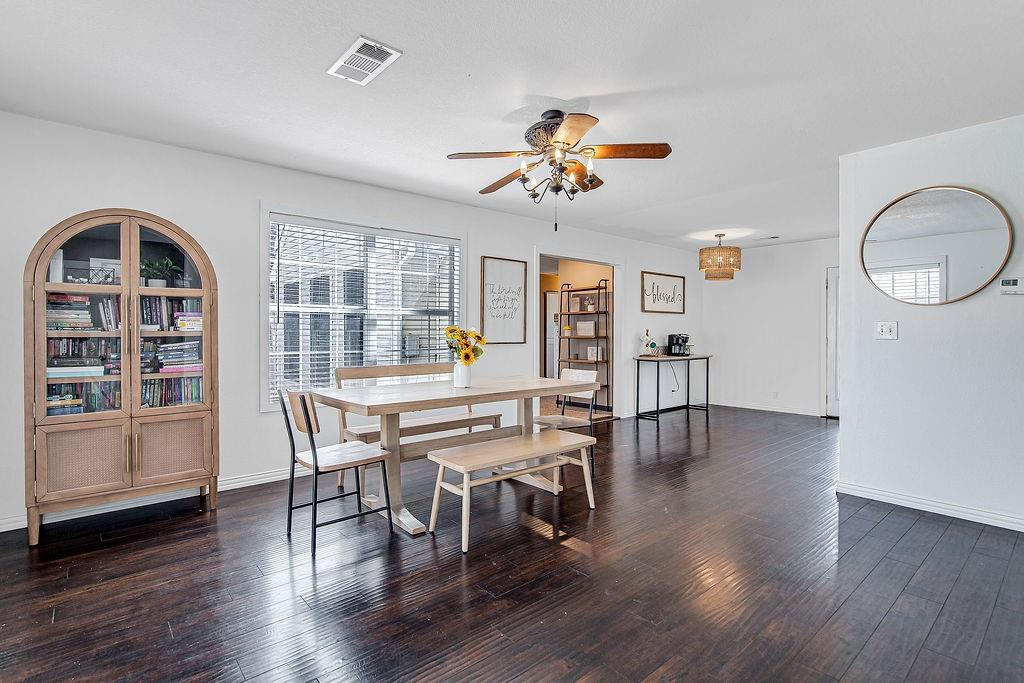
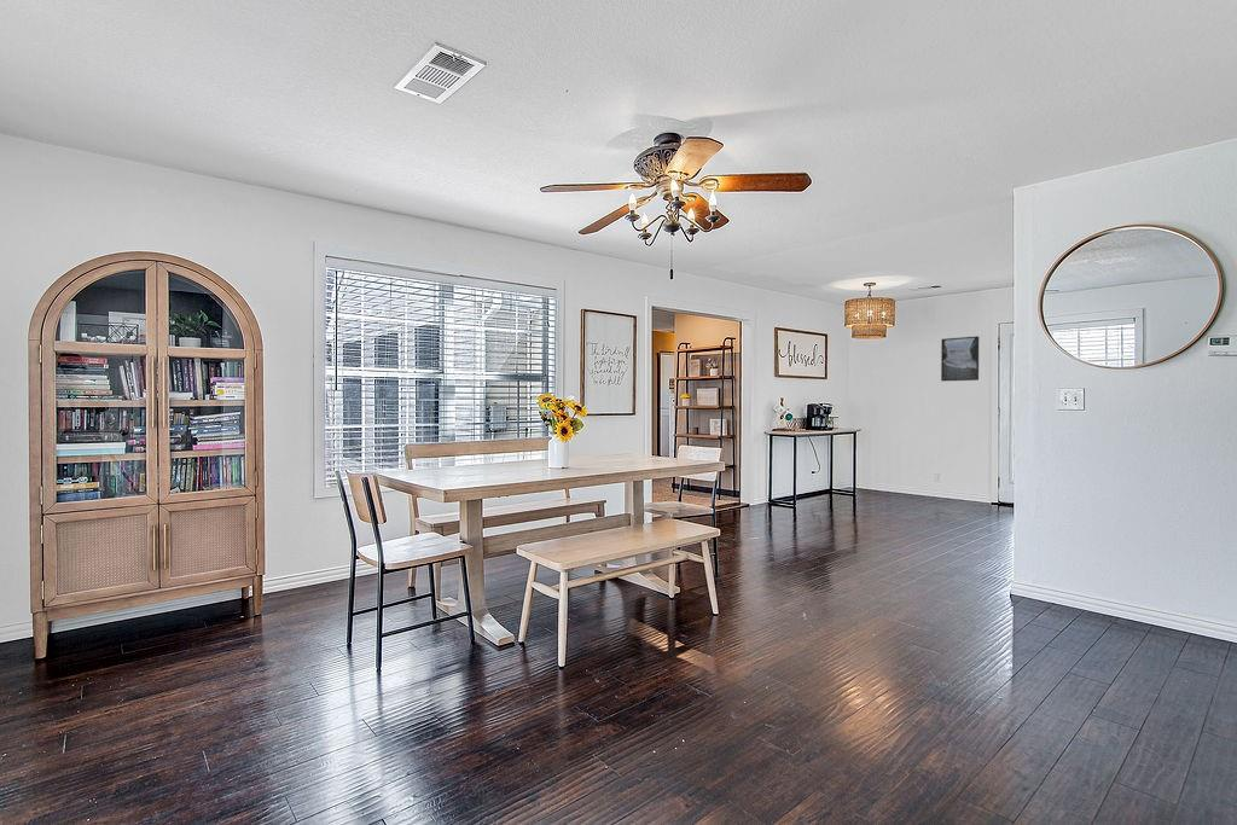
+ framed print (959, 359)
